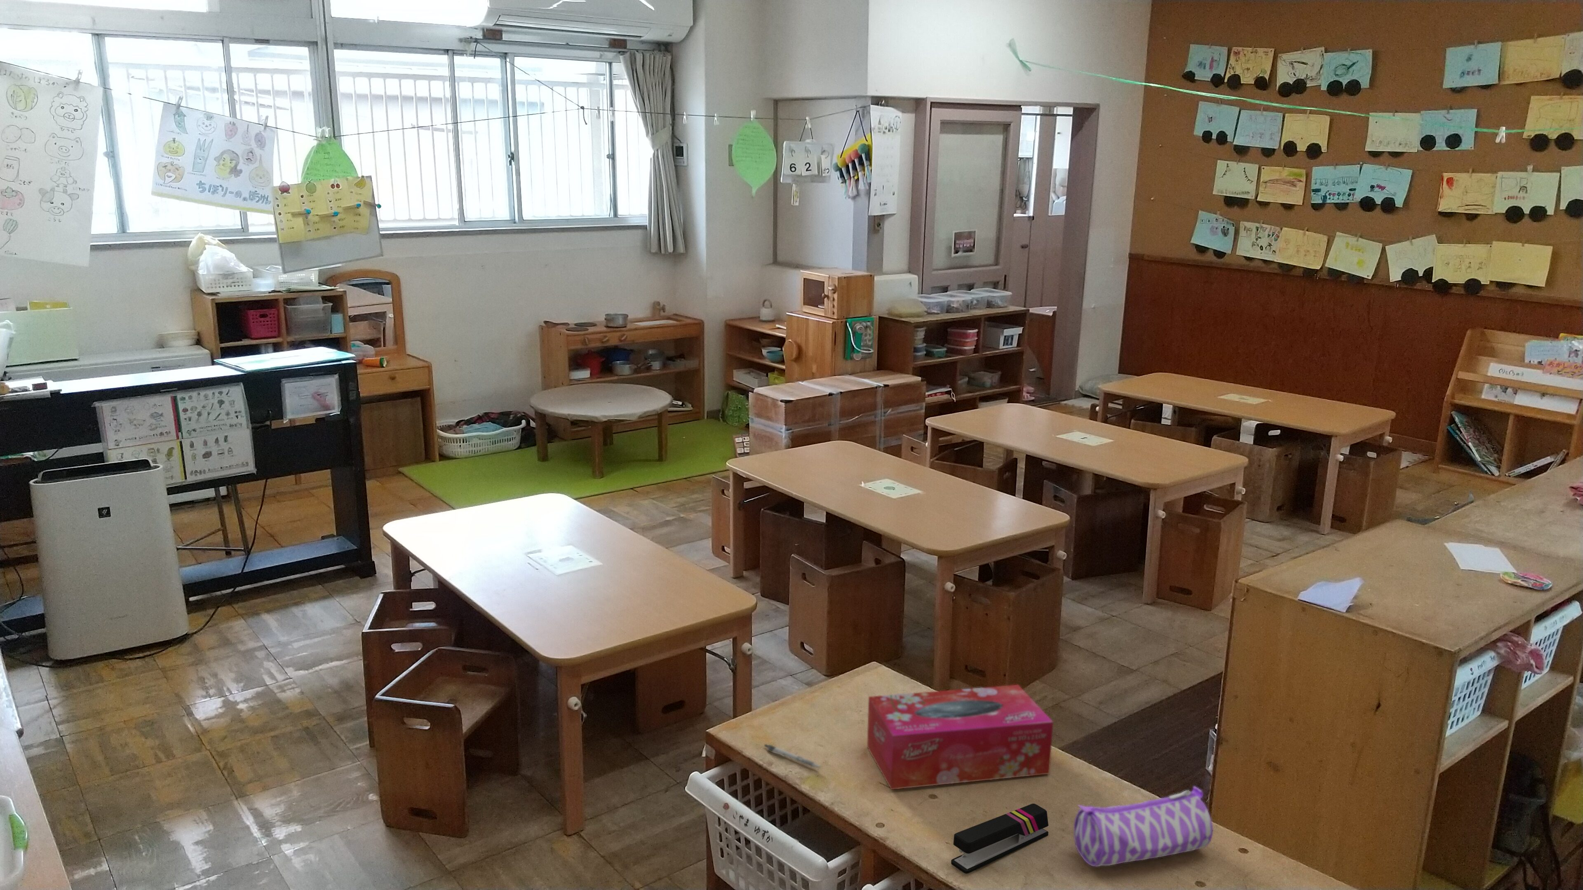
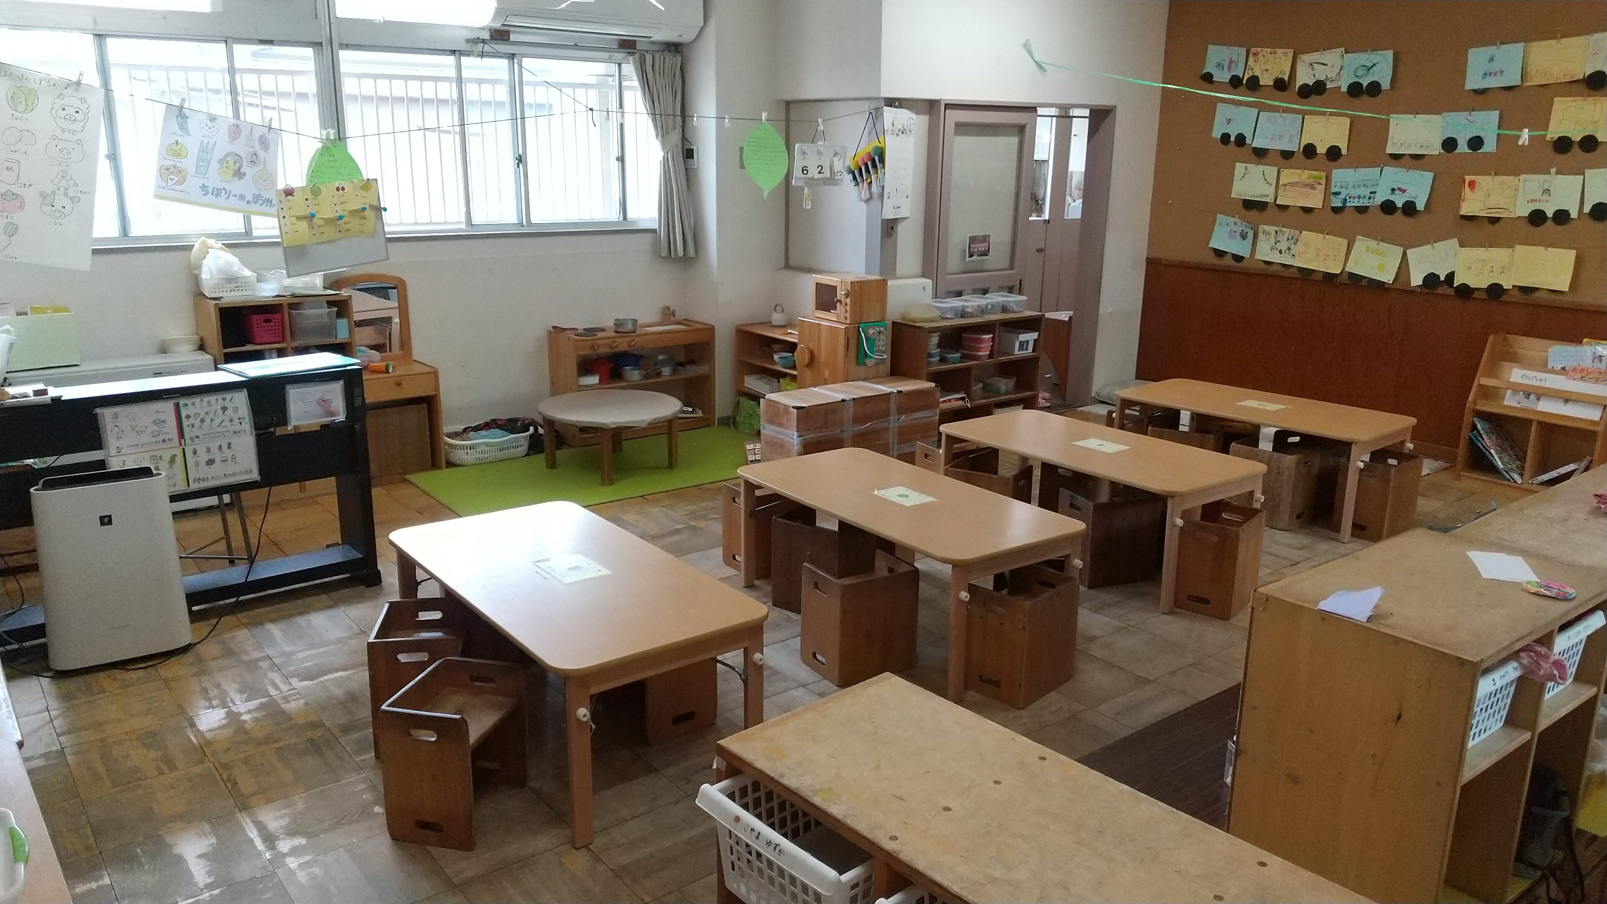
- stapler (1001, 833)
- pen (791, 756)
- pencil case (1144, 827)
- tissue box (957, 735)
